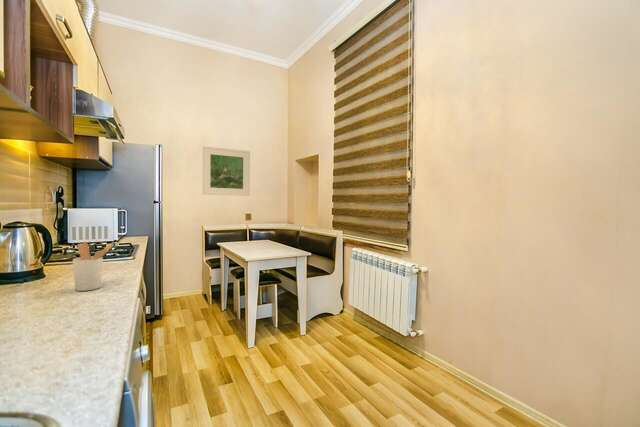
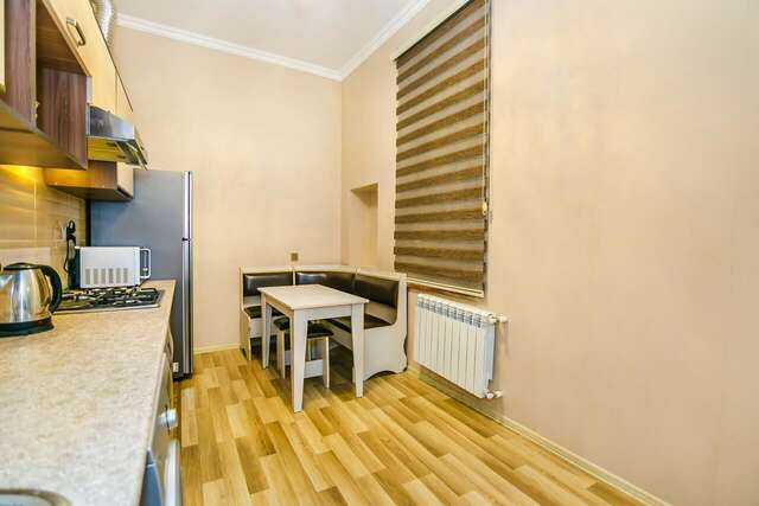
- utensil holder (95, 264)
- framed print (227, 172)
